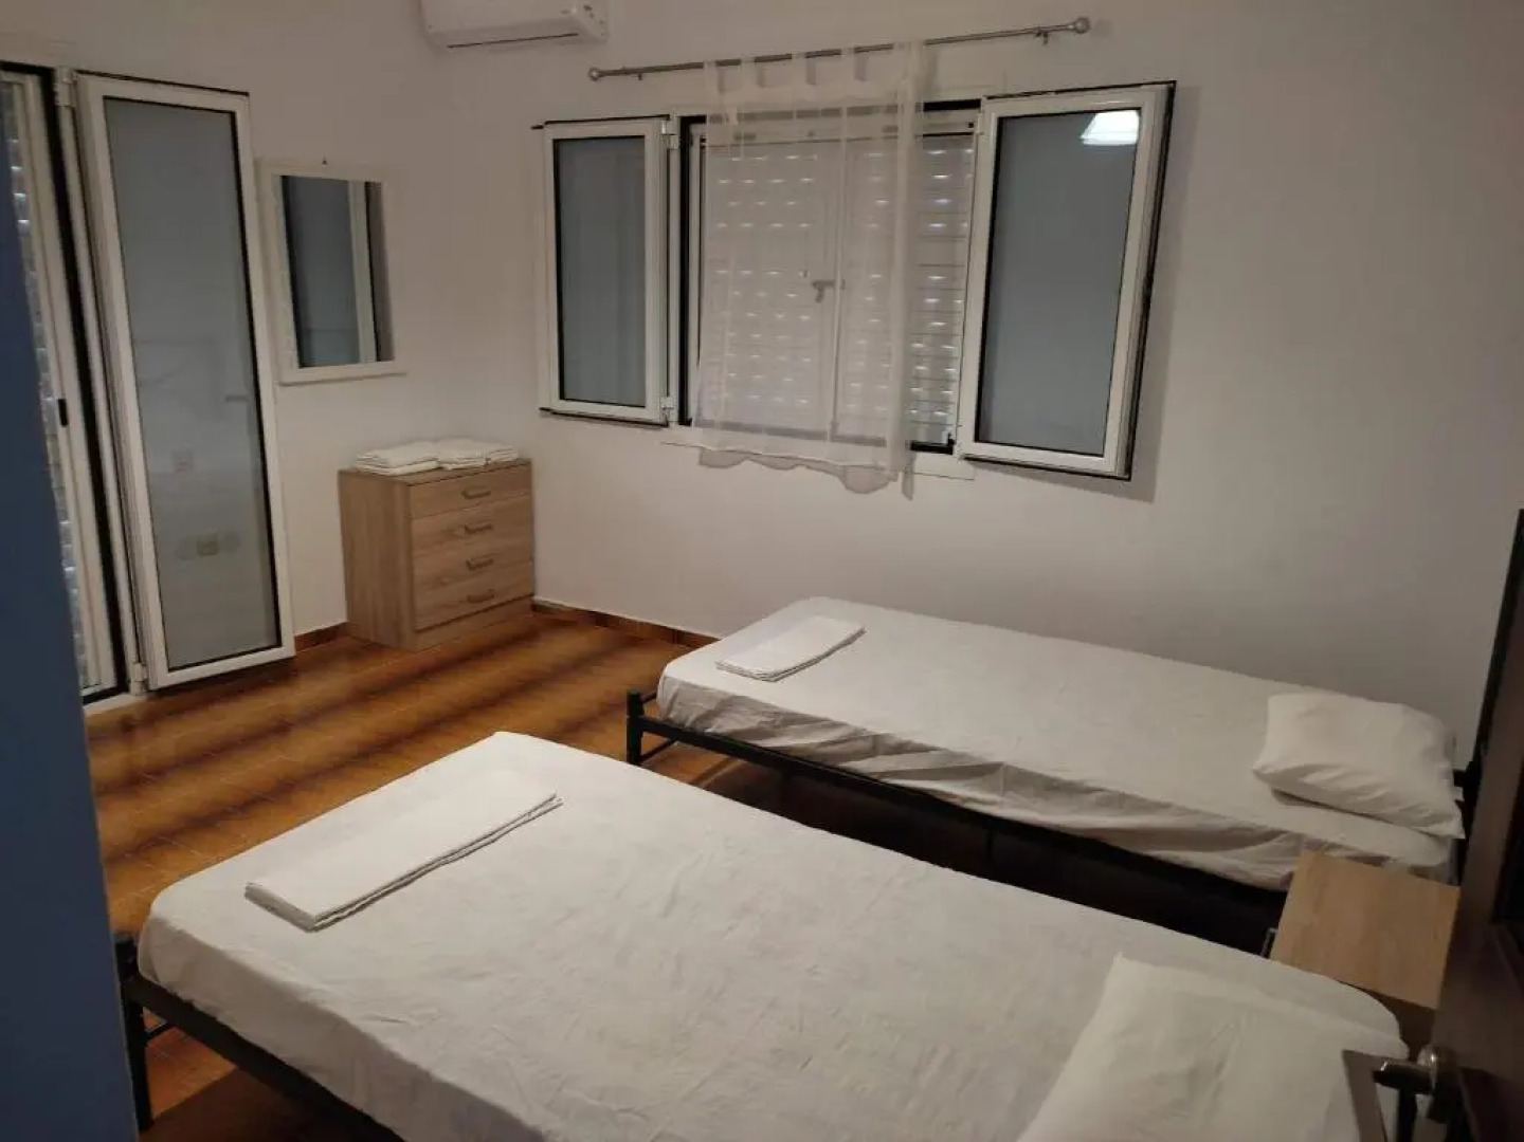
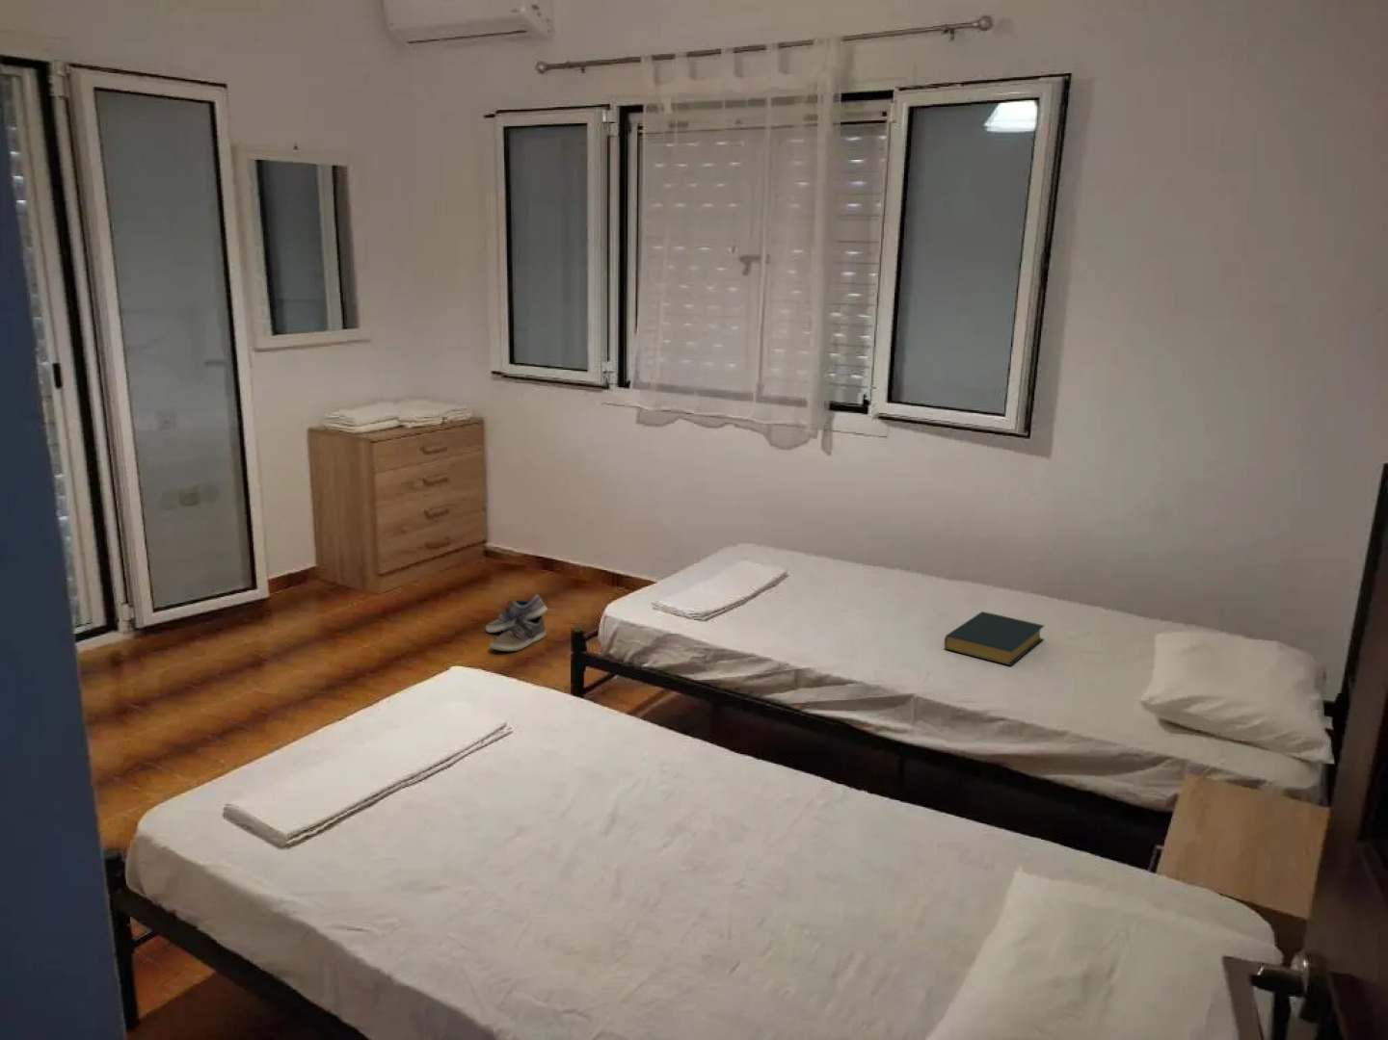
+ hardback book (995, 637)
+ shoe (506, 617)
